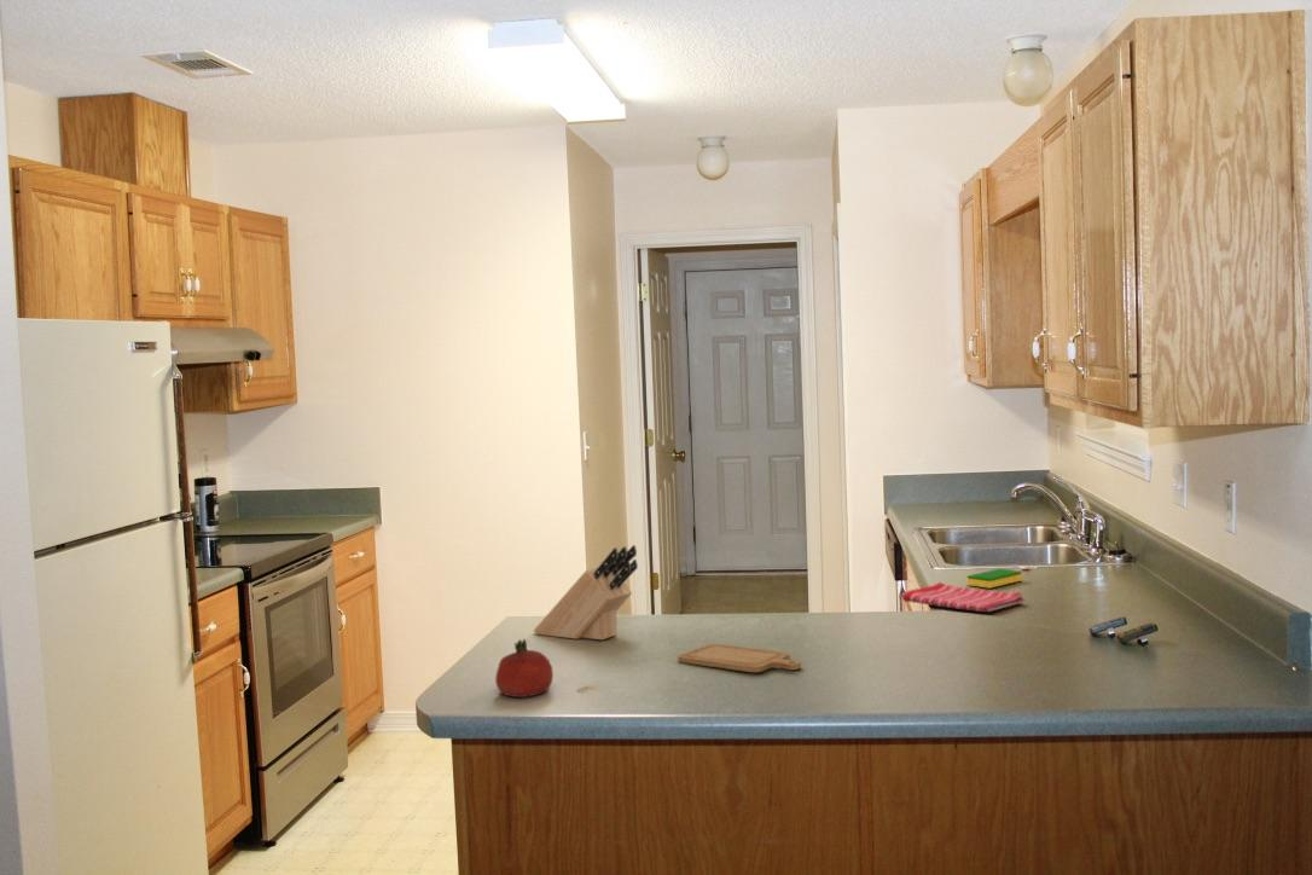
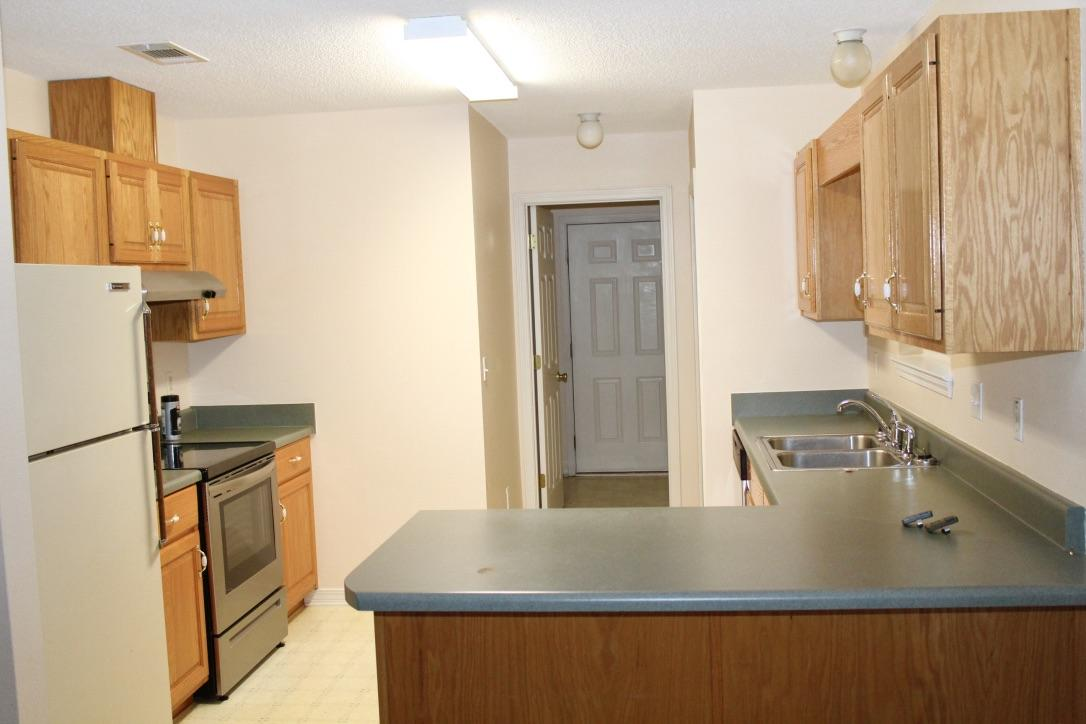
- chopping board (744, 659)
- knife block (587, 589)
- fruit (523, 665)
- dish towel (962, 597)
- dish sponge (994, 578)
